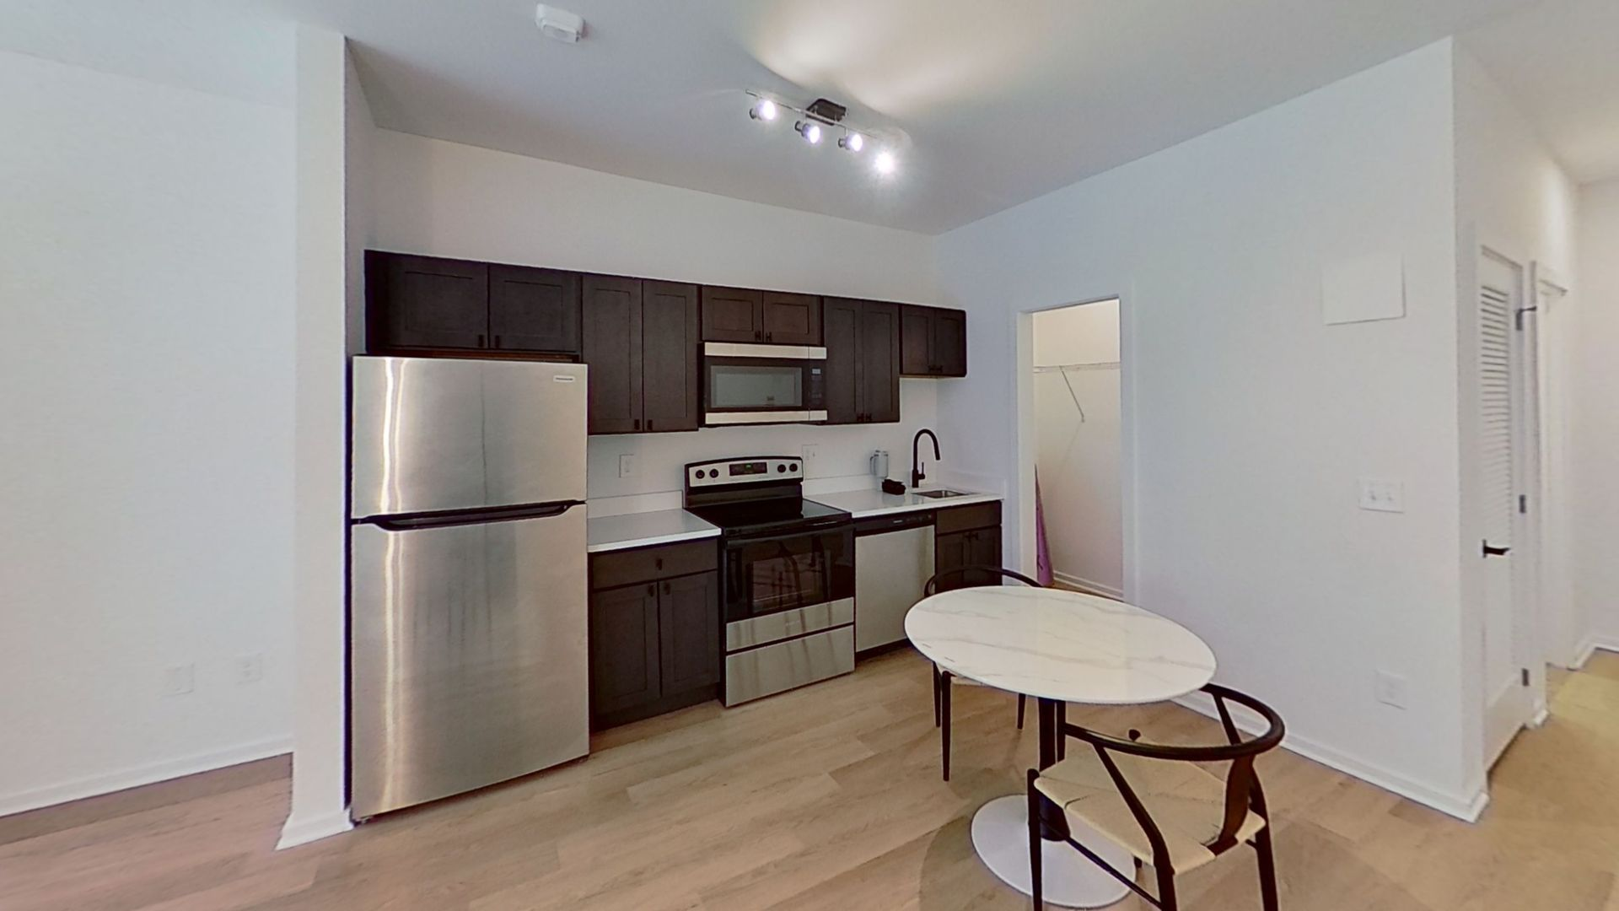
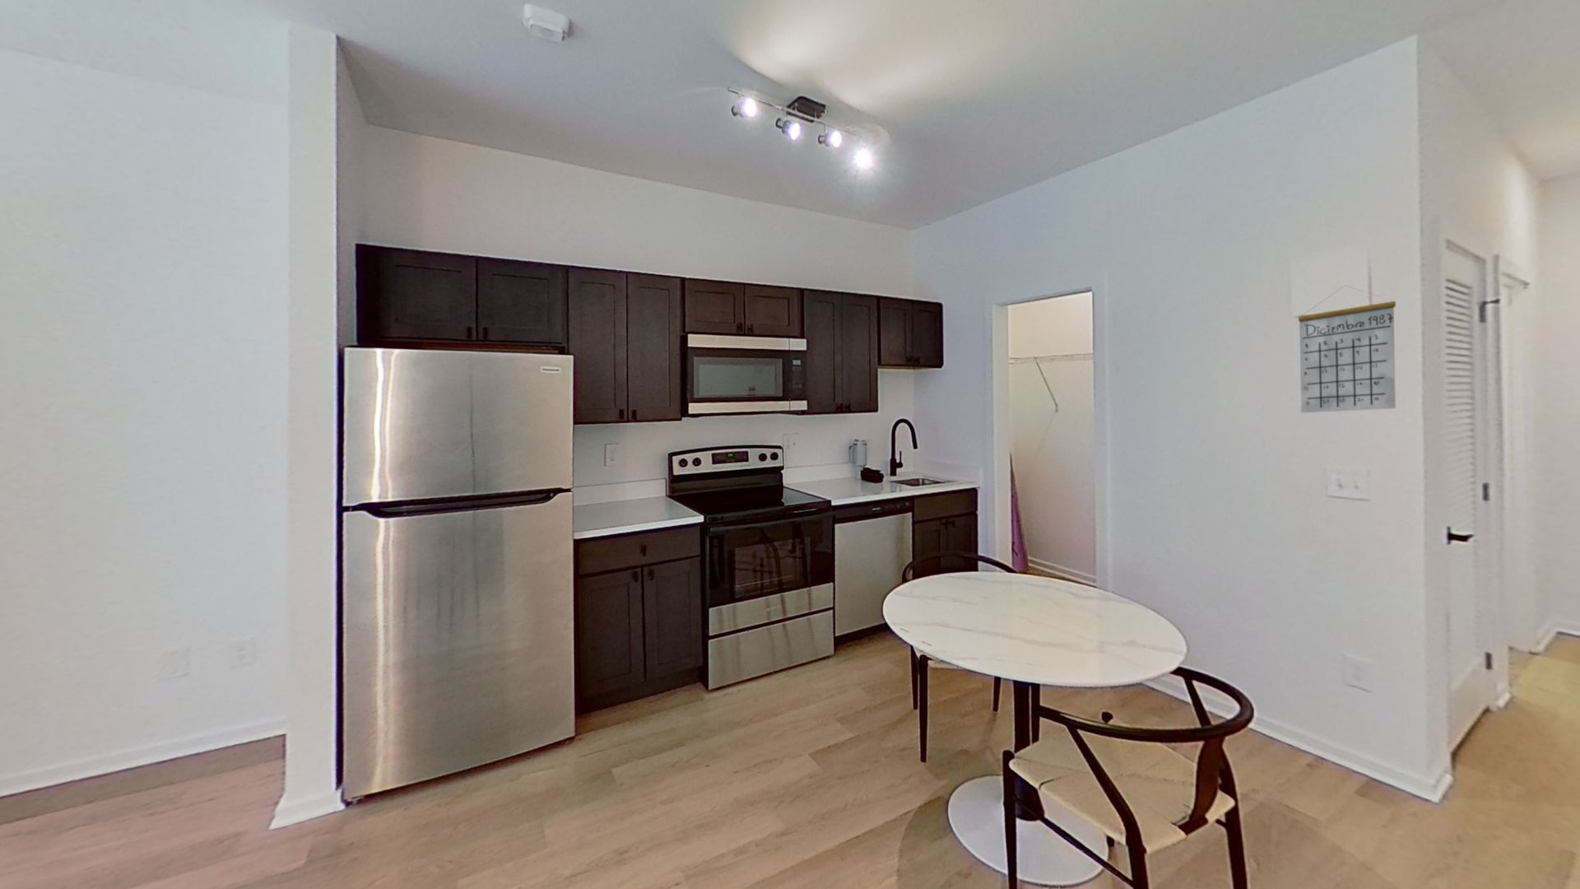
+ calendar (1345, 347)
